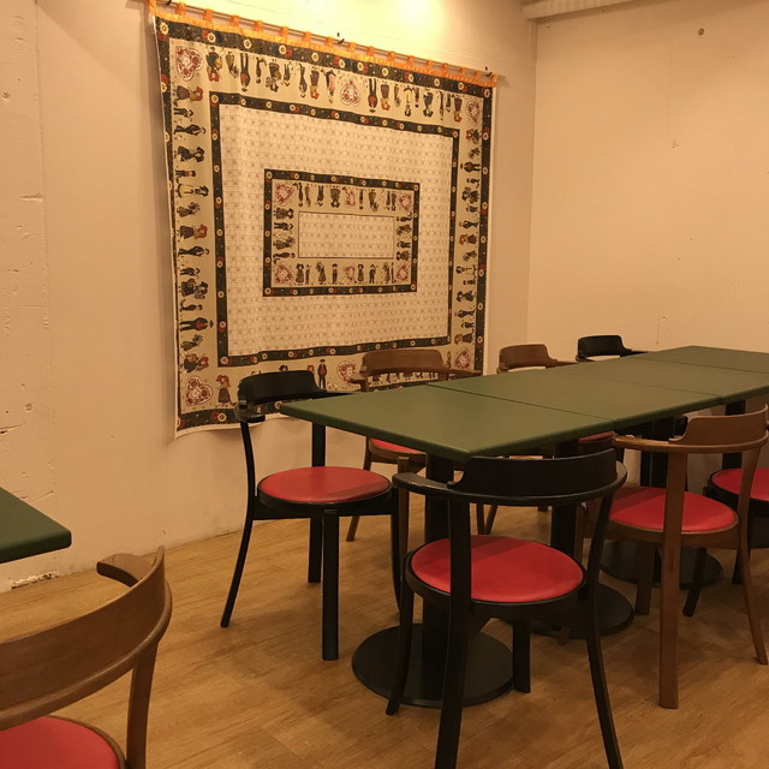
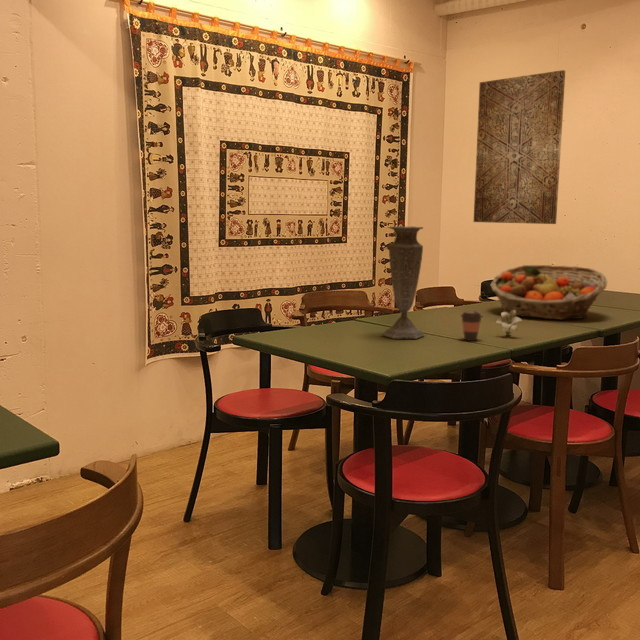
+ wall art (516, 150)
+ fruit basket (546, 291)
+ coffee cup (471, 325)
+ flower (508, 323)
+ vase (405, 281)
